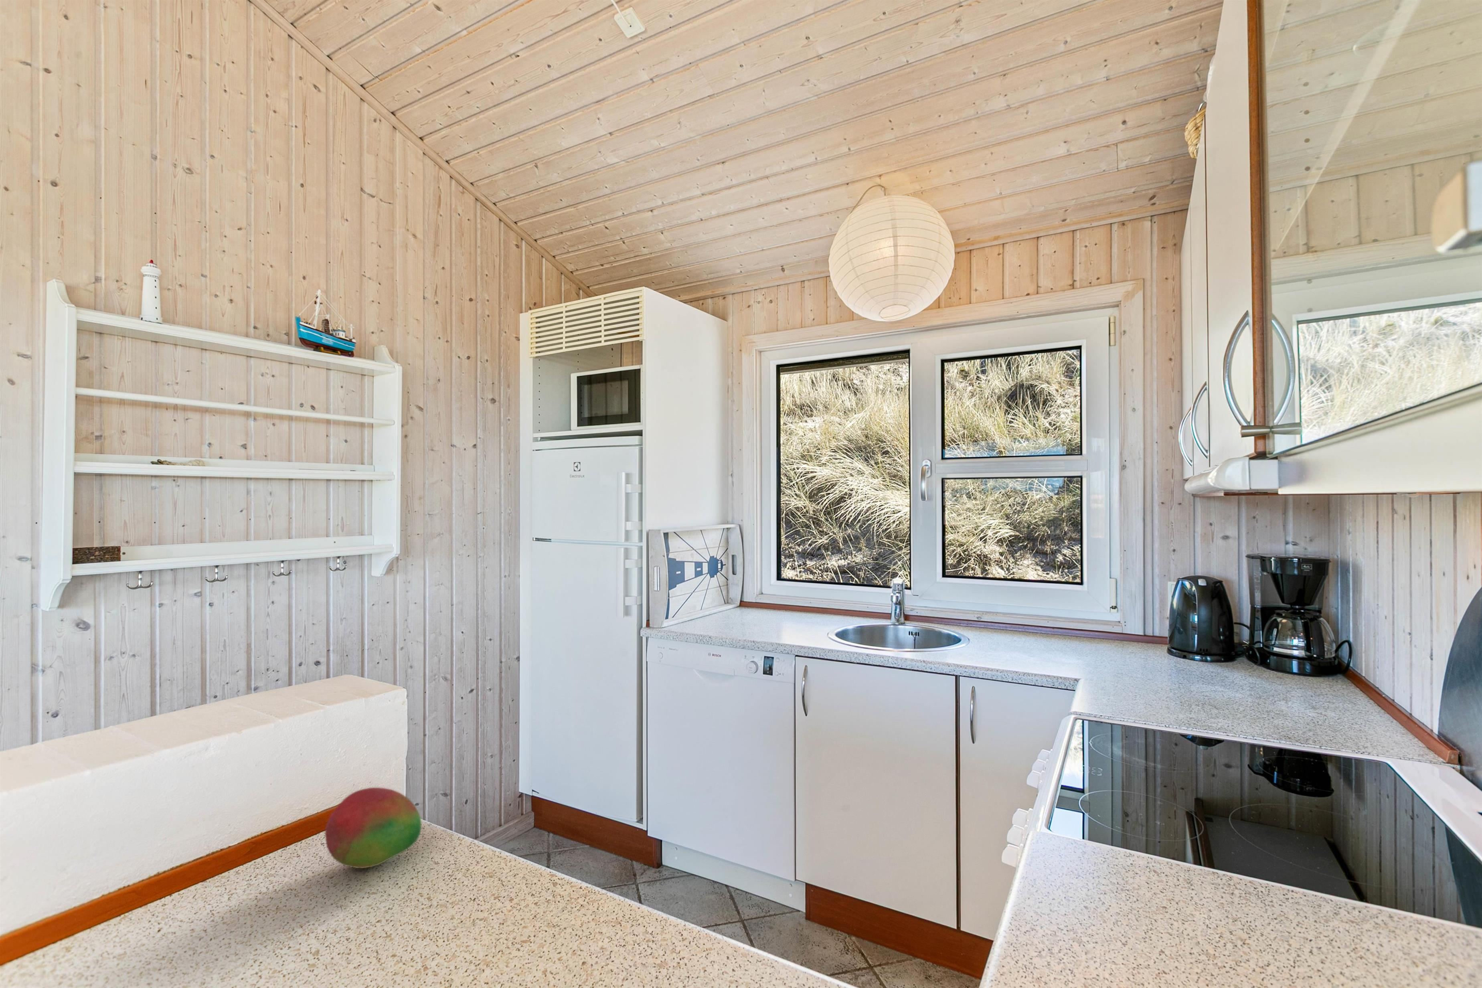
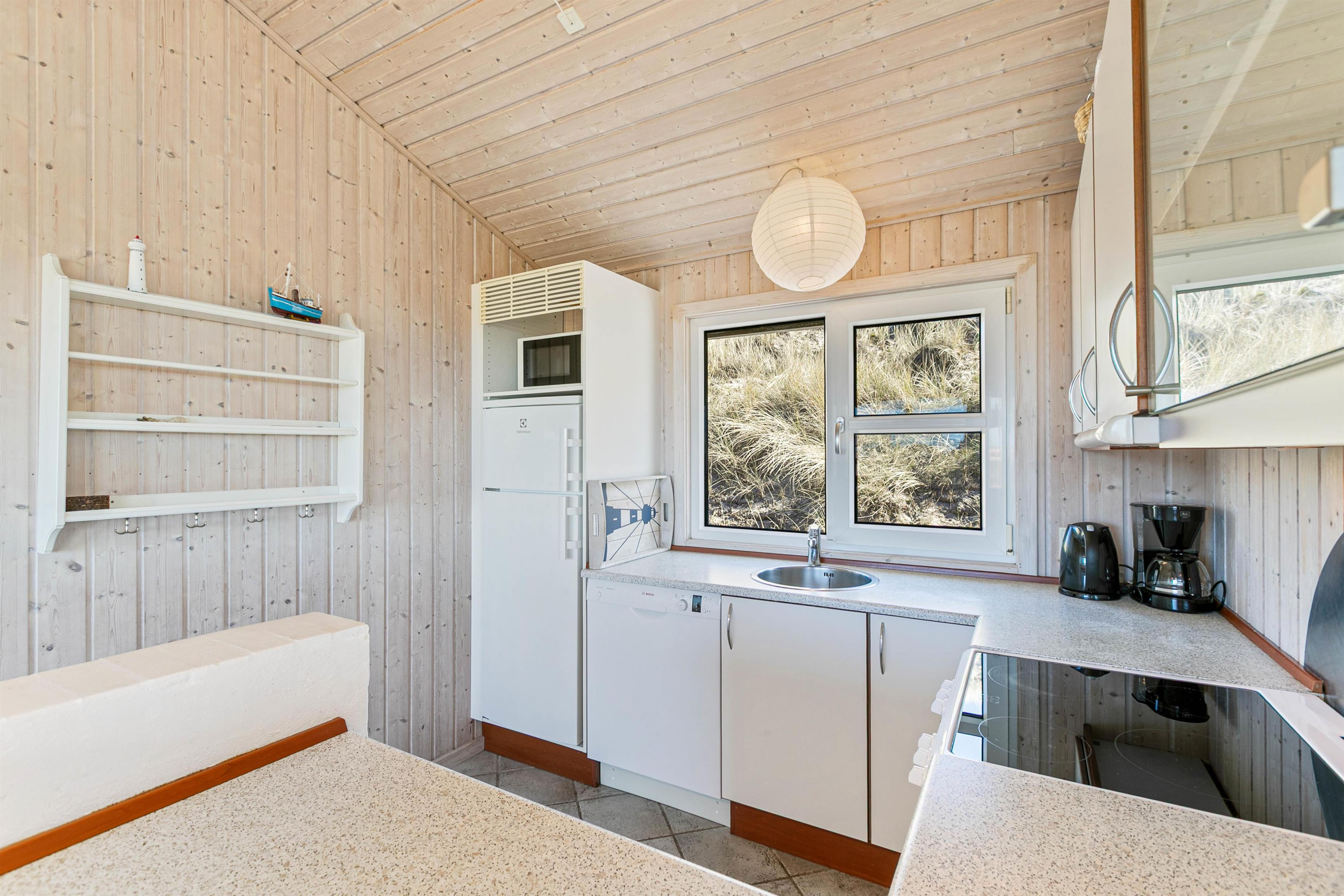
- fruit (373, 828)
